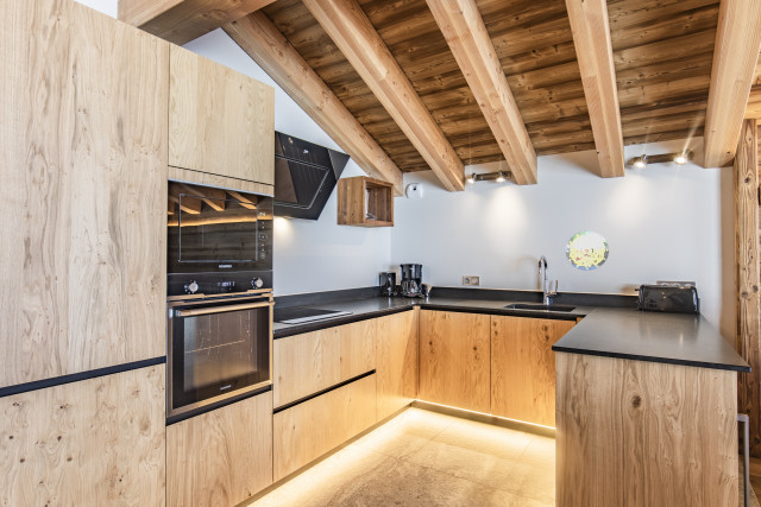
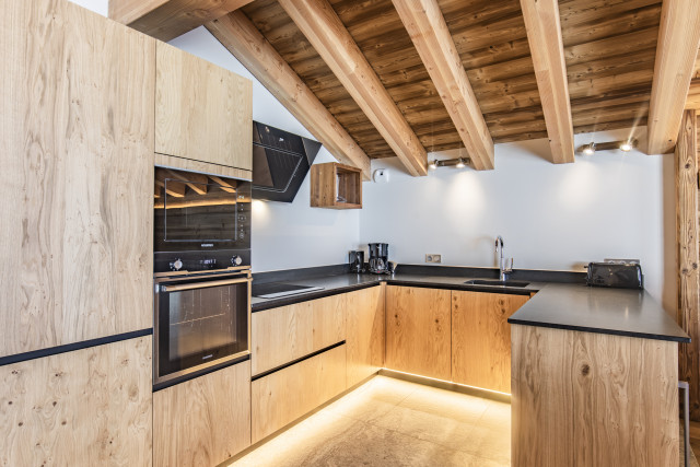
- wall clock (586, 251)
